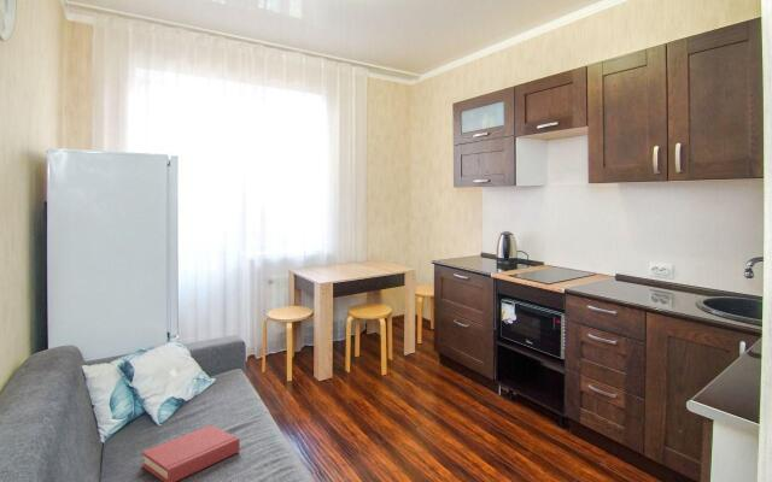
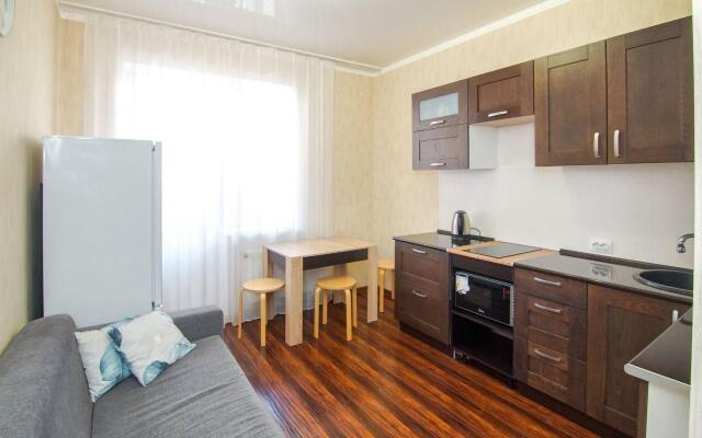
- hardback book (192, 452)
